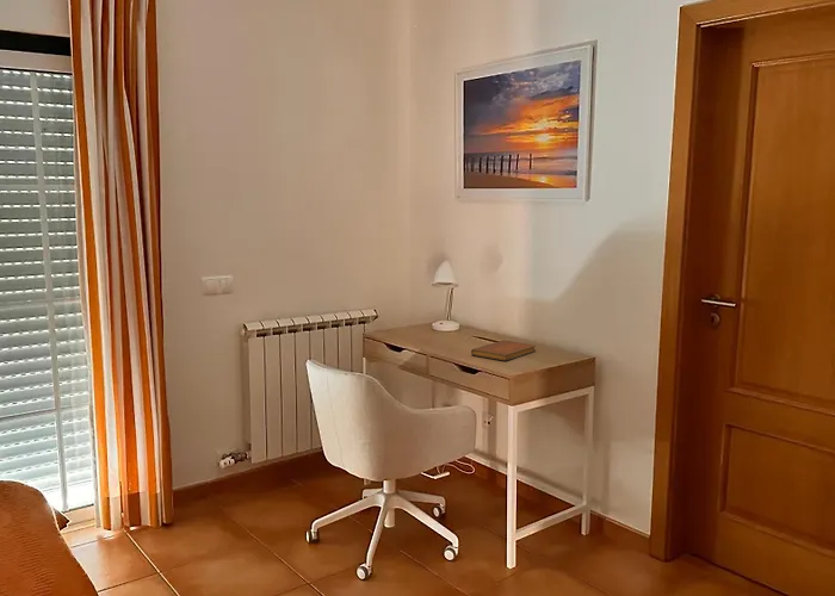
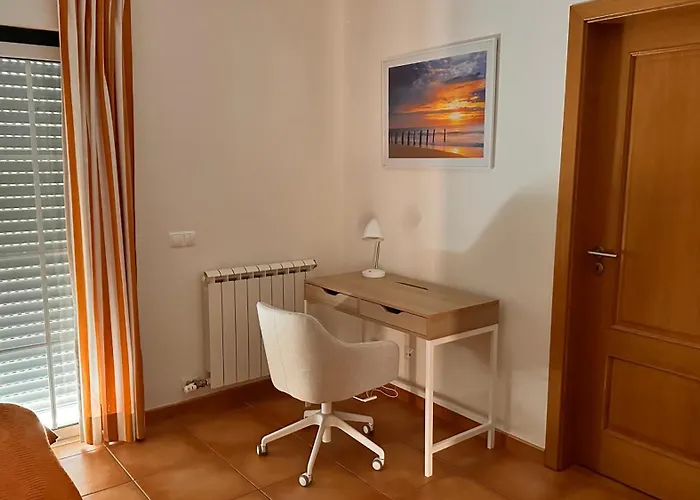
- notebook (503, 349)
